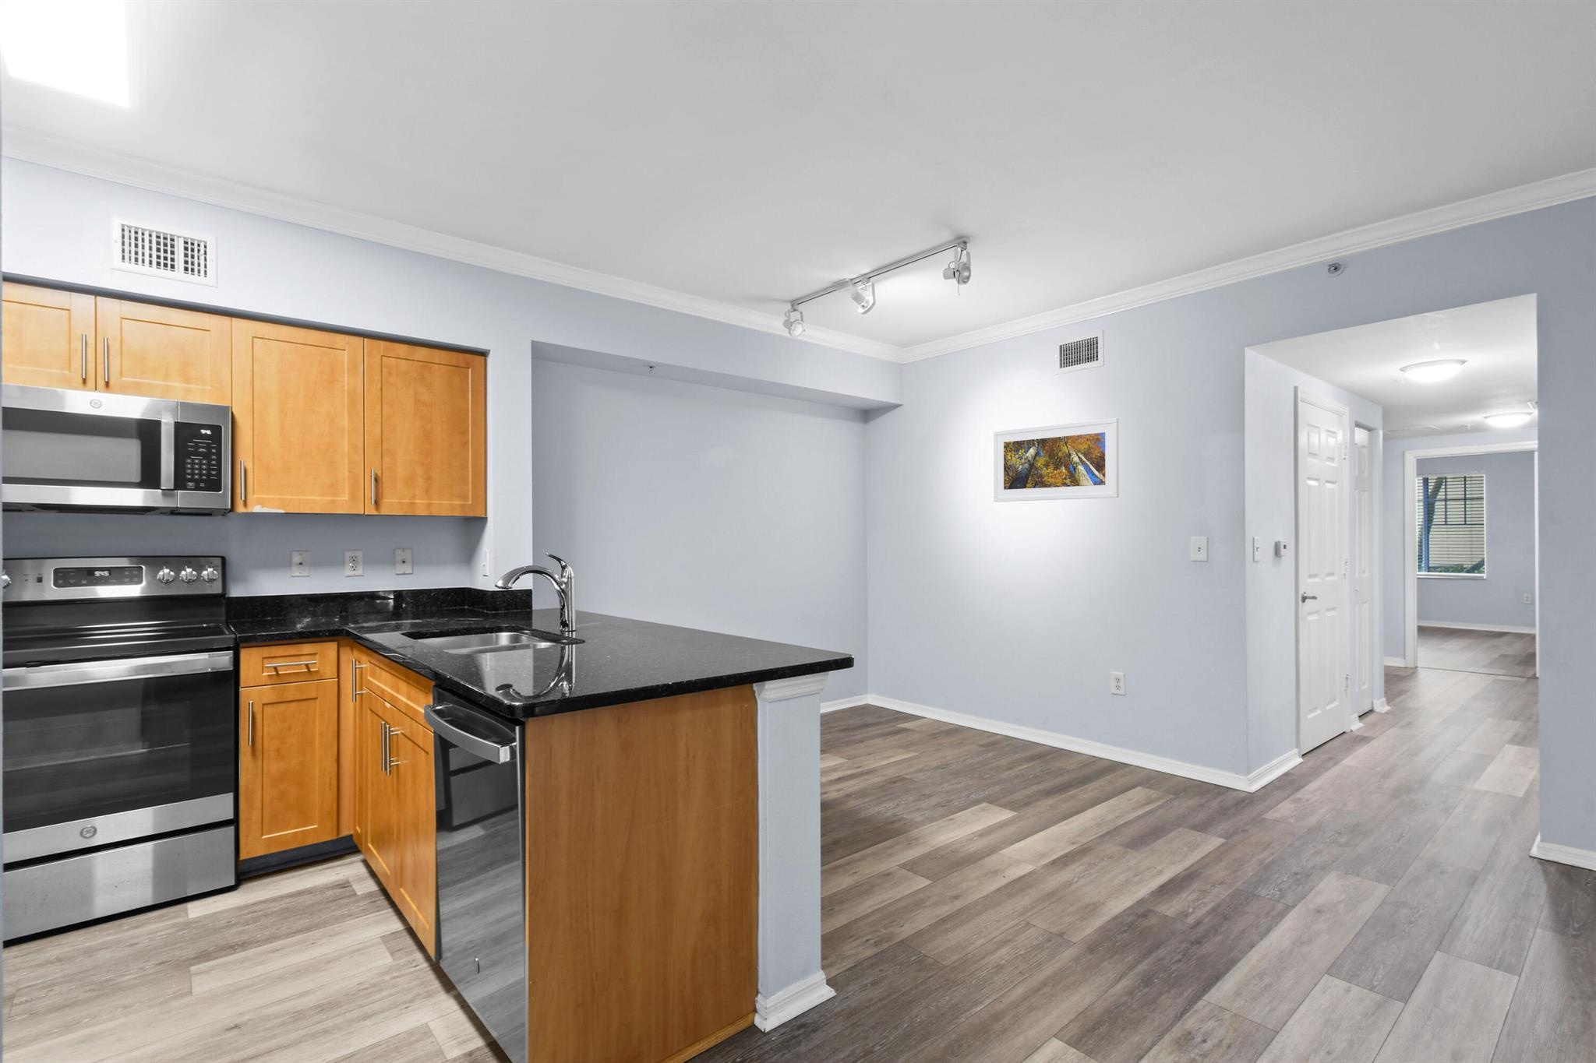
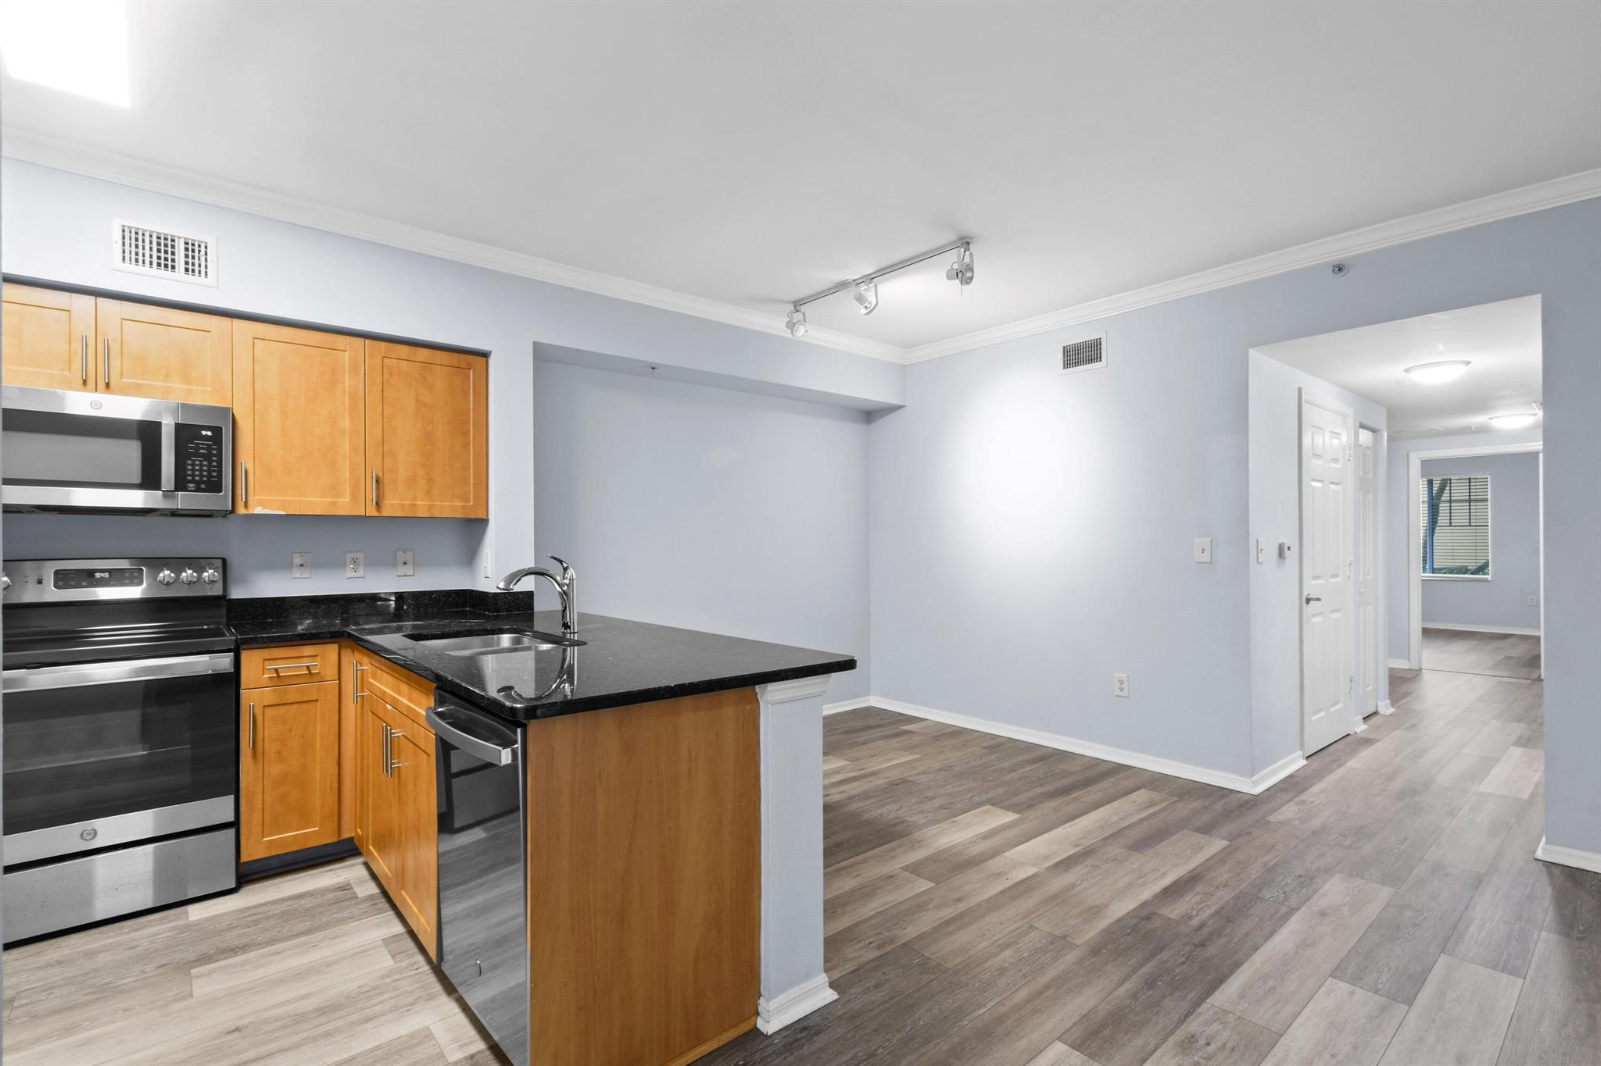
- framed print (1053, 462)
